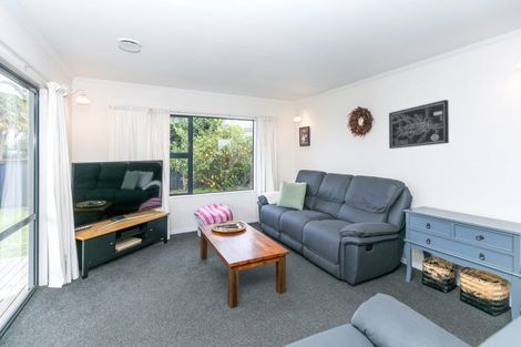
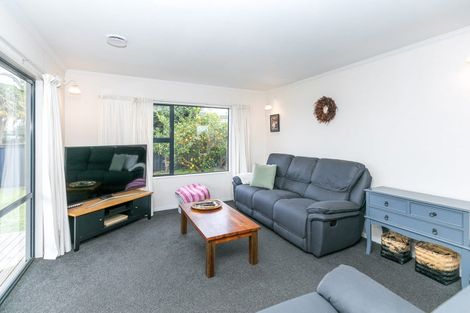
- wall art (416, 126)
